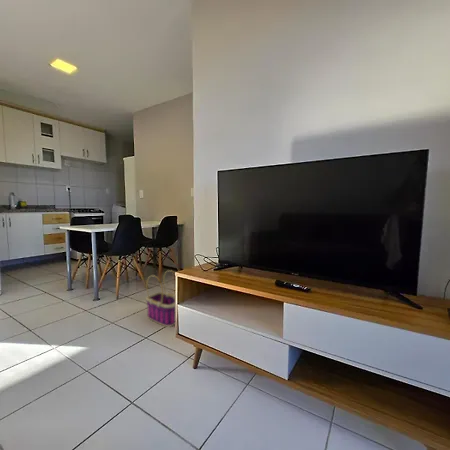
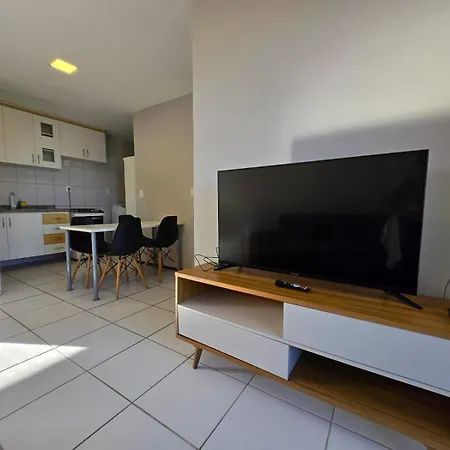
- basket (163, 296)
